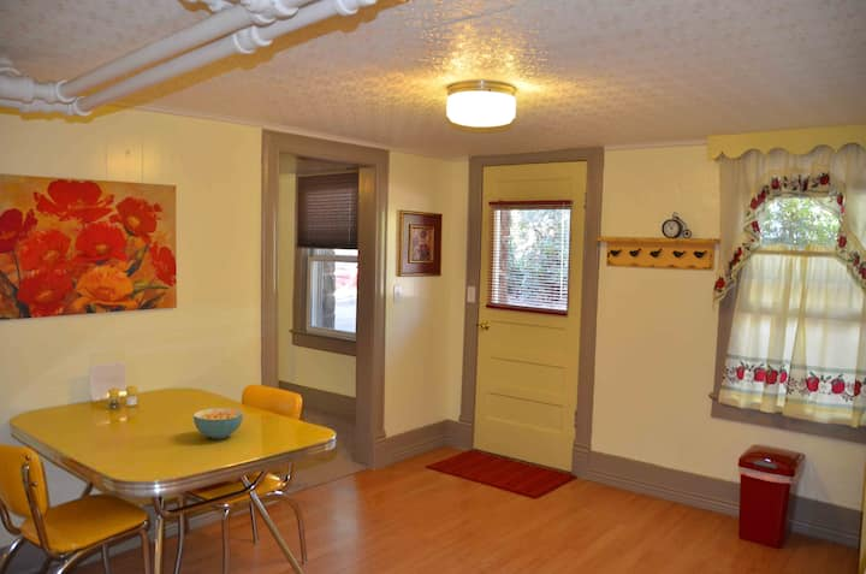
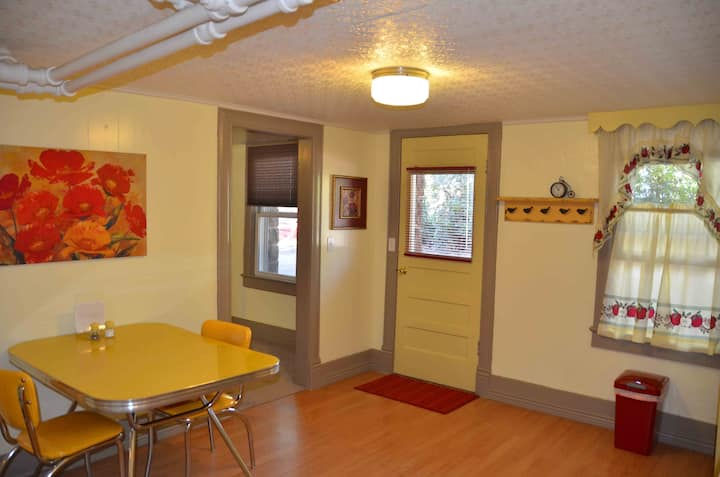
- cereal bowl (218, 425)
